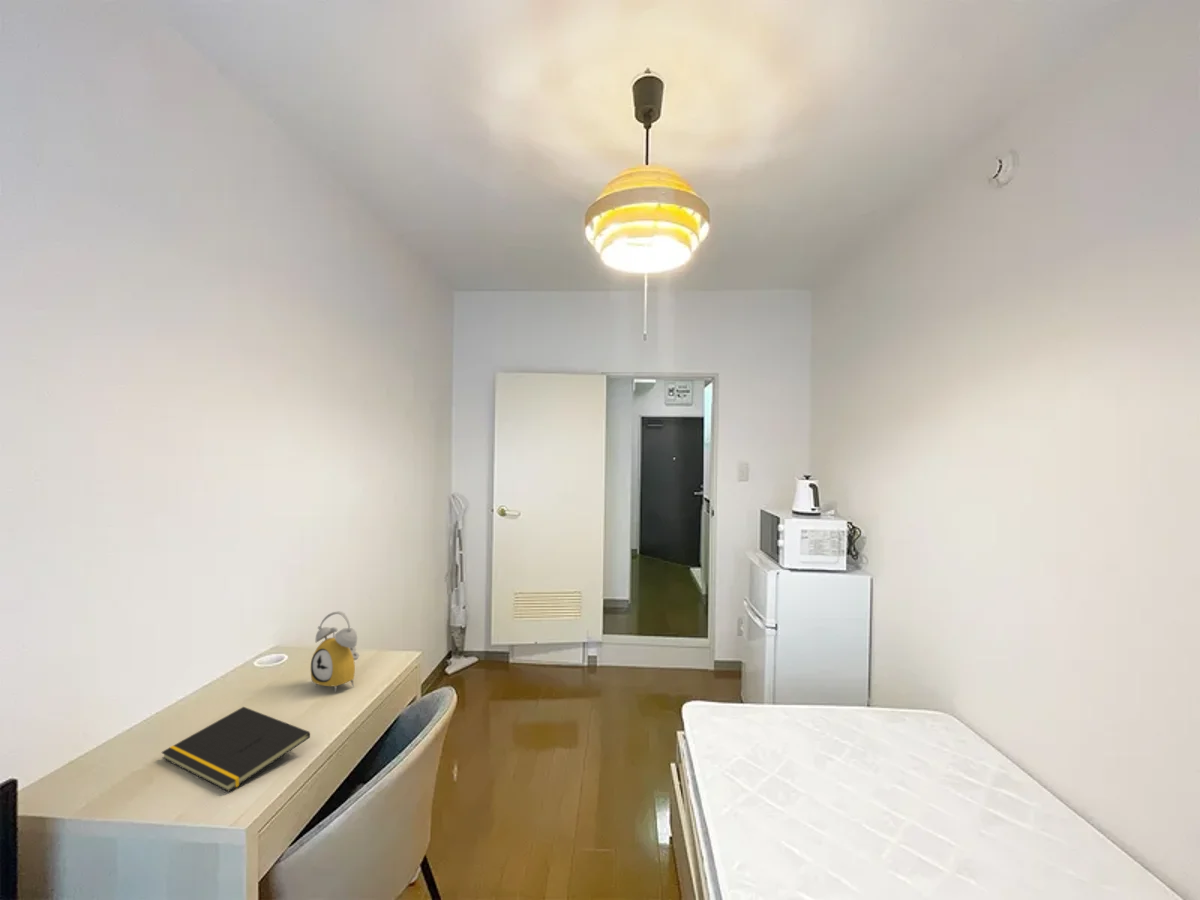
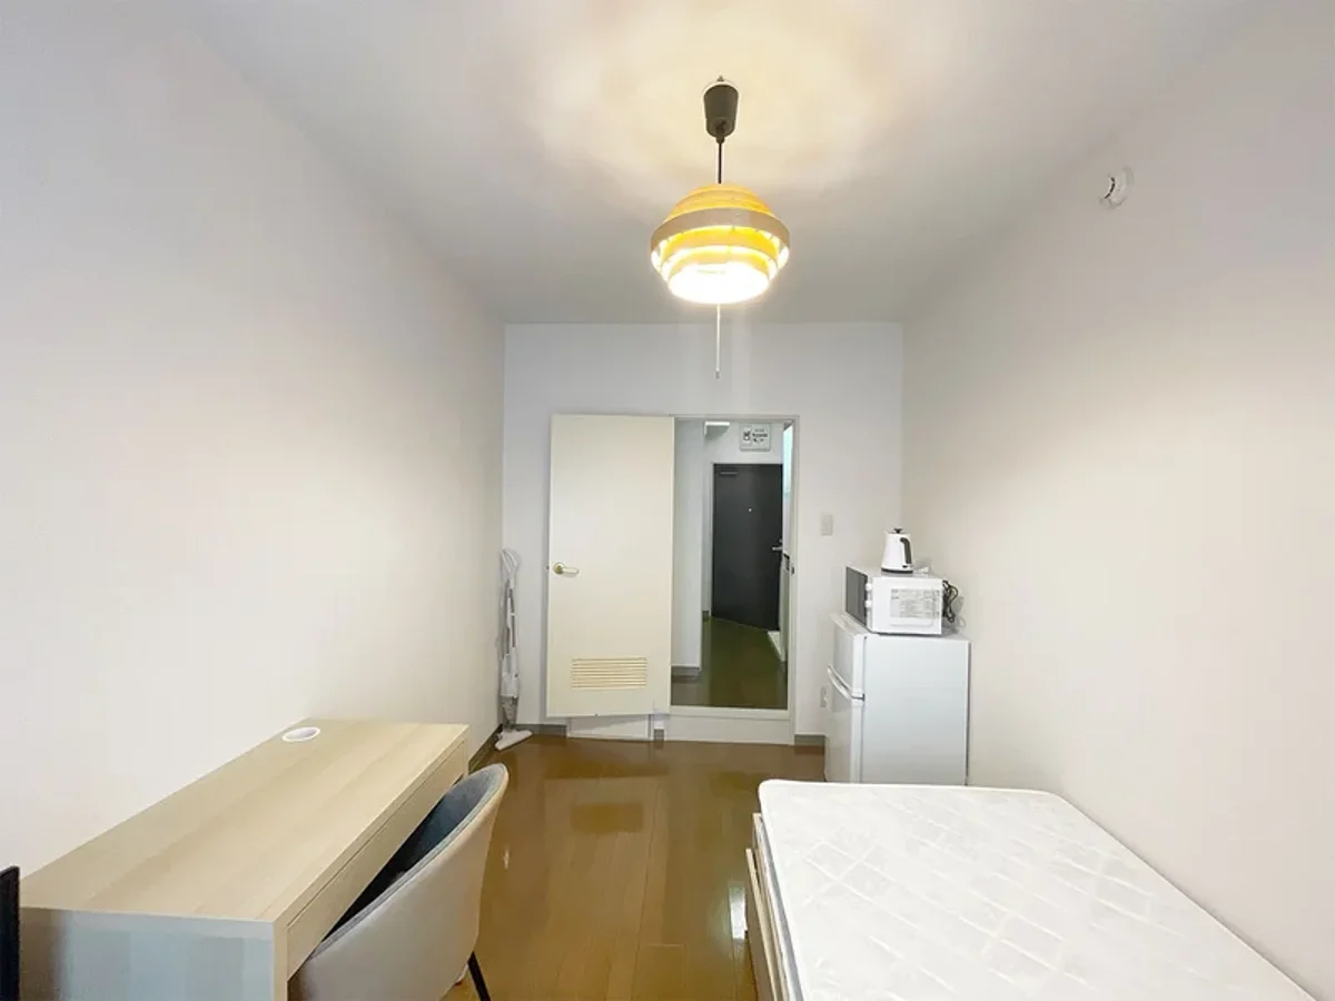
- alarm clock (341, 646)
- notepad (236, 744)
